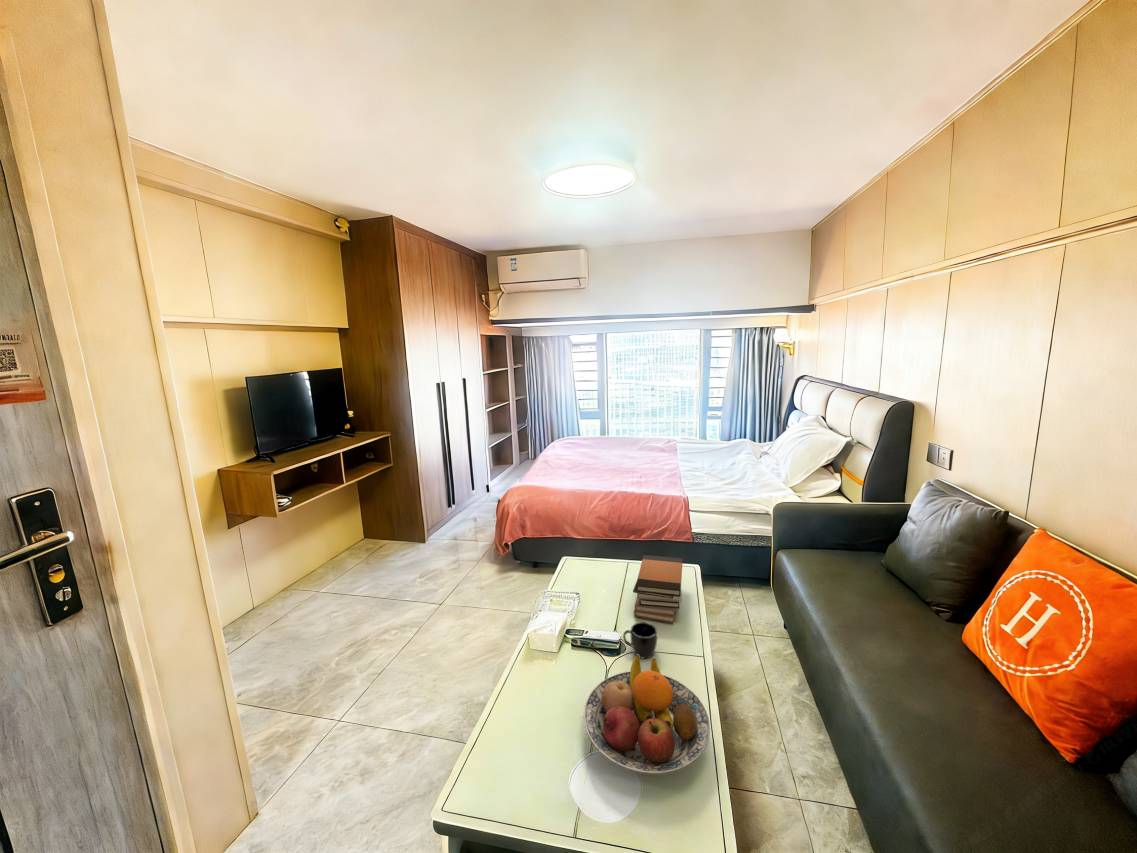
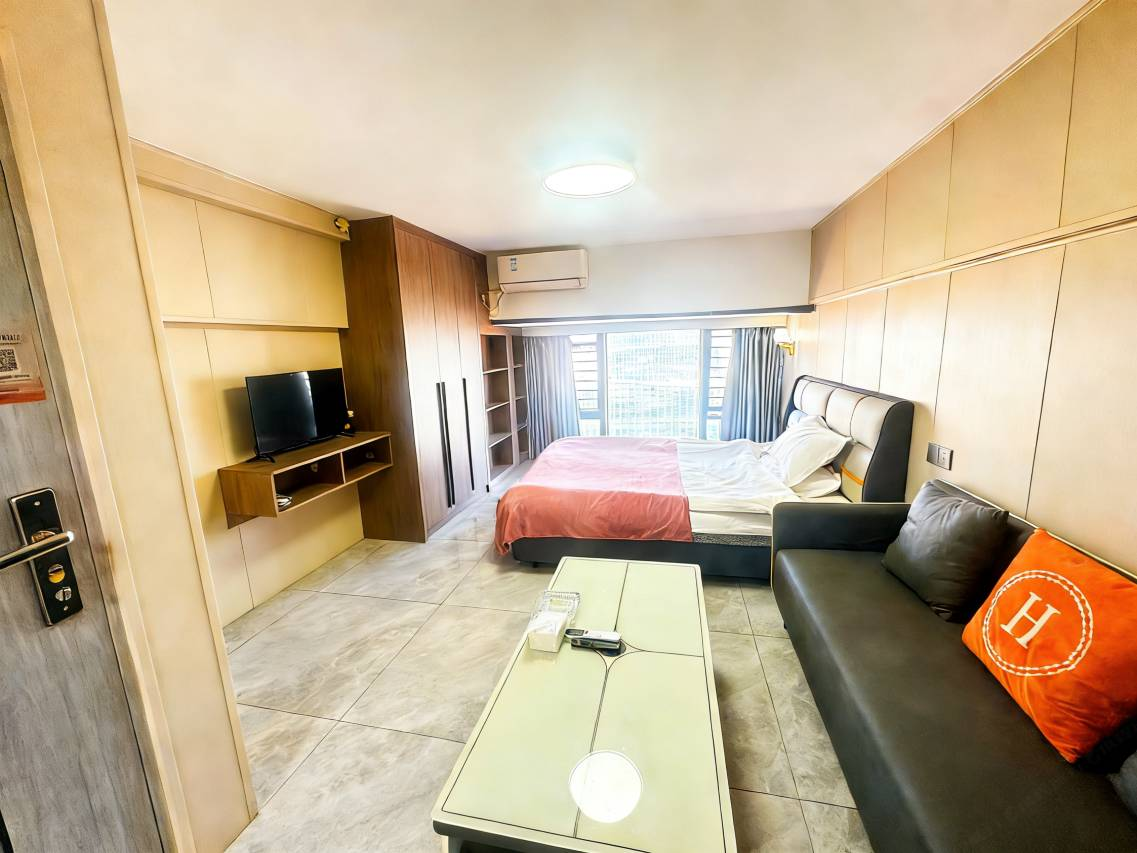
- mug (640, 639)
- fruit bowl (645, 710)
- book stack (659, 586)
